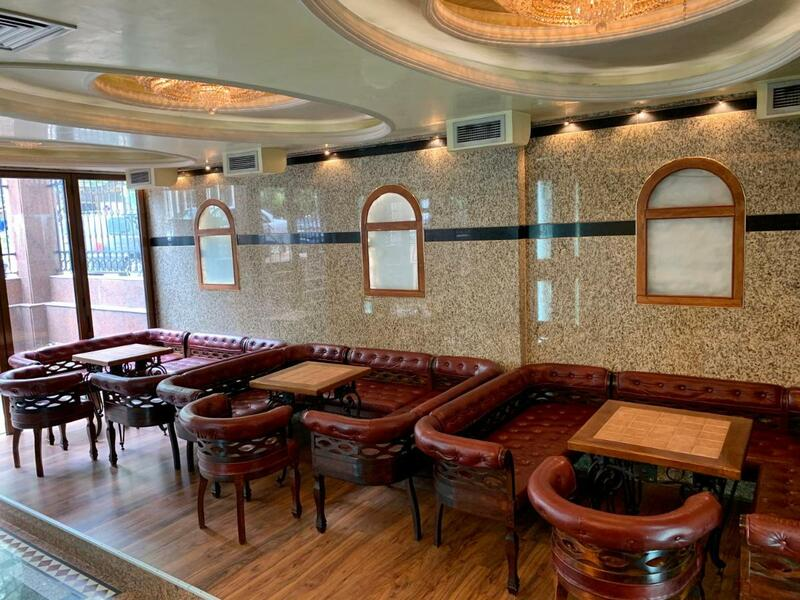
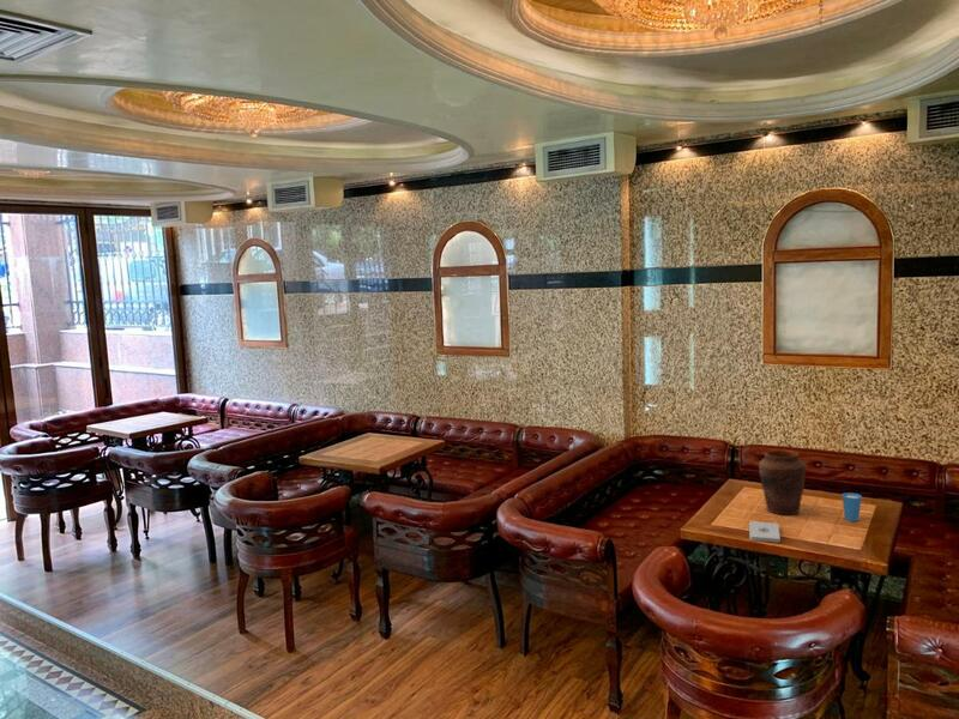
+ cup (851, 507)
+ vase (782, 482)
+ notepad (764, 531)
